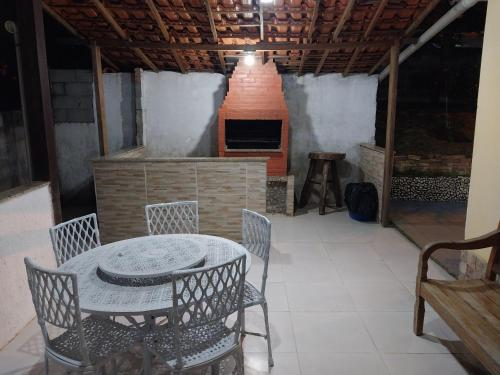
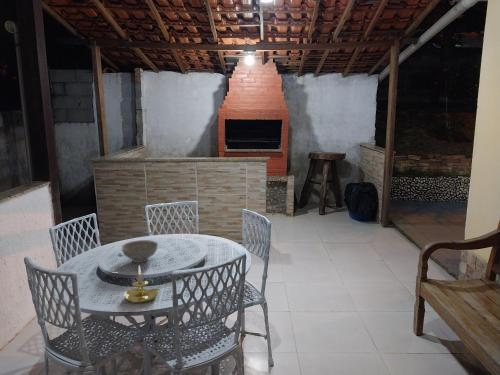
+ decorative bowl (140, 252)
+ candle holder (142, 281)
